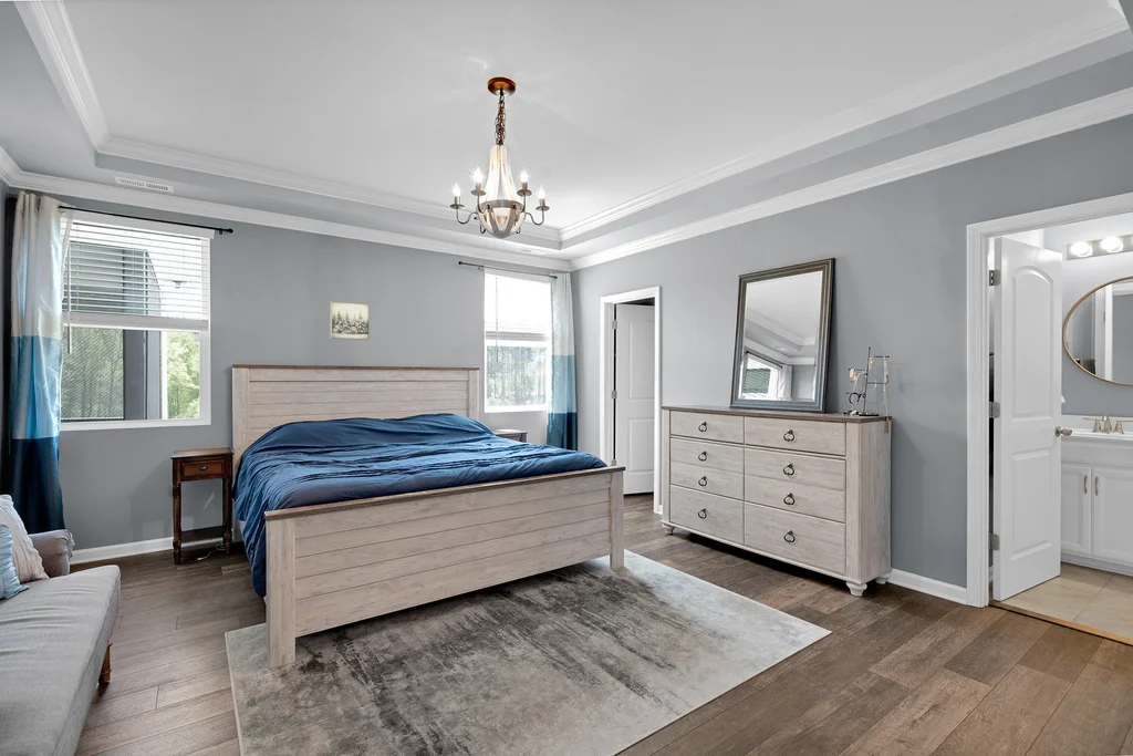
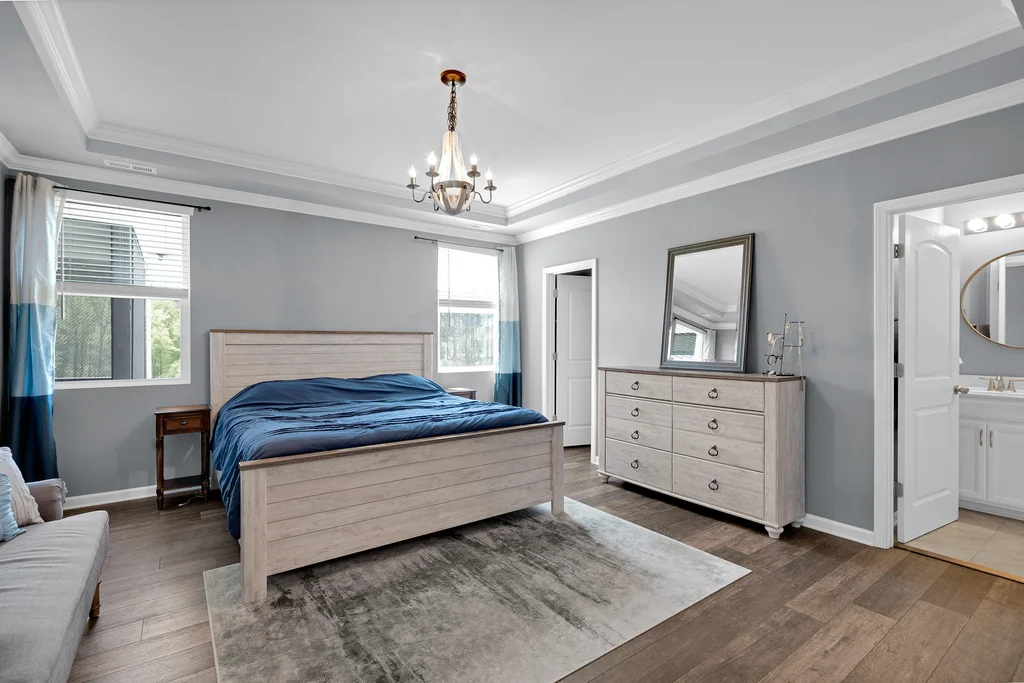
- wall art (350, 320)
